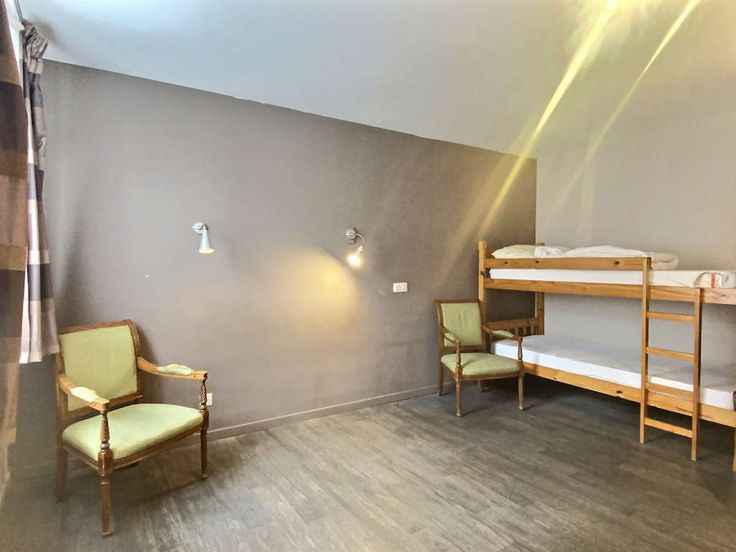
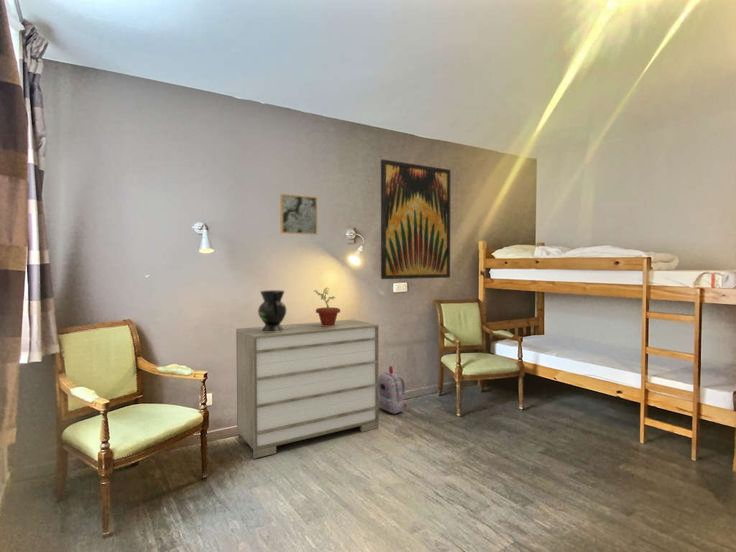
+ wall art (299, 214)
+ decorative vase (272, 310)
+ dresser (309, 380)
+ wall art (417, 221)
+ backpack (392, 388)
+ potted plant (327, 305)
